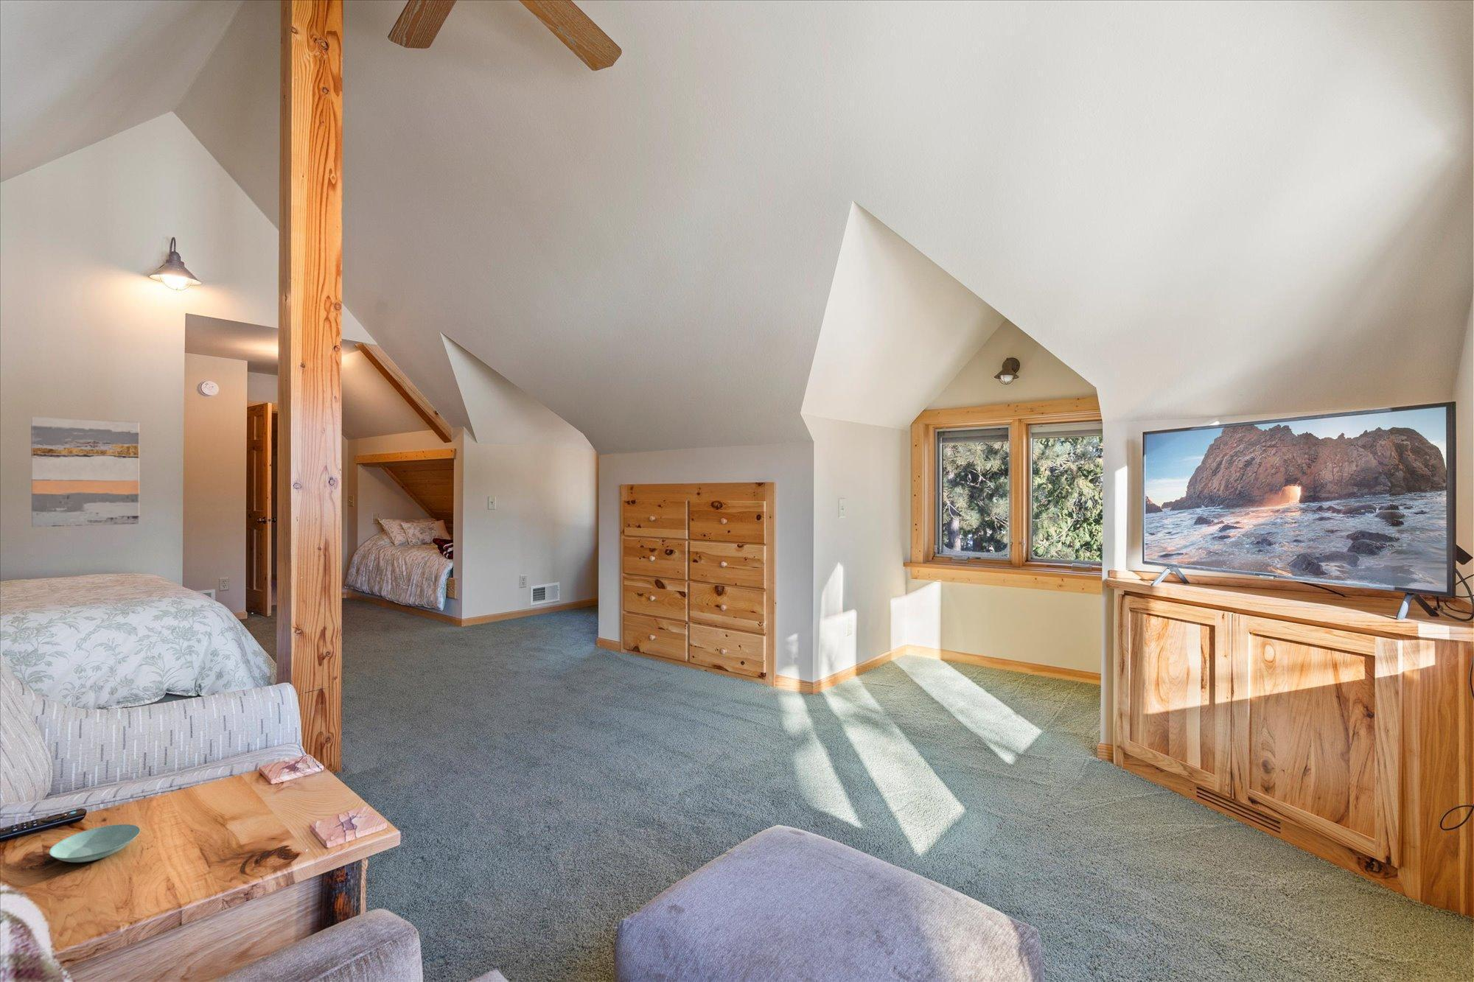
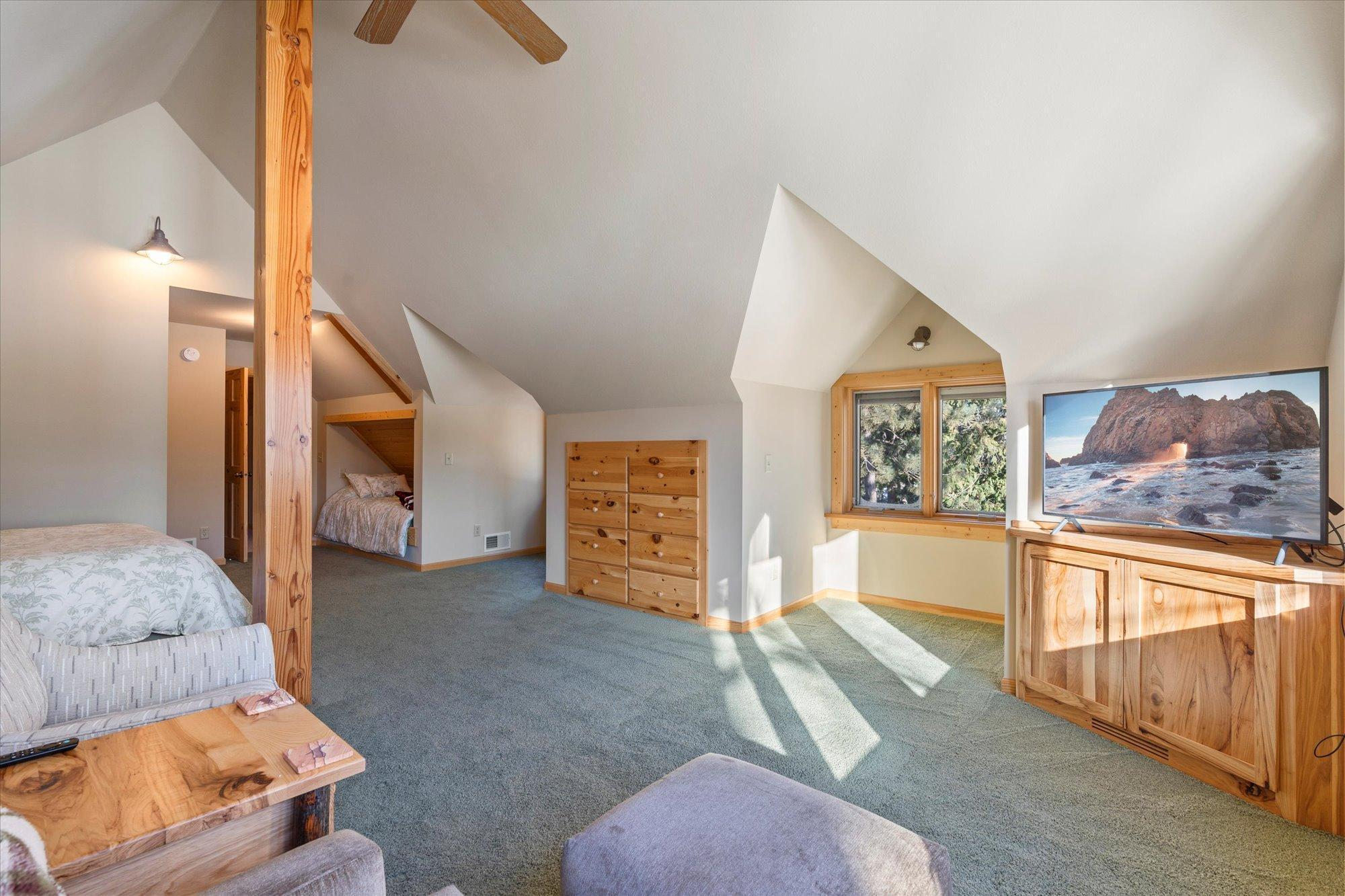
- wall art (87, 472)
- saucer (95, 846)
